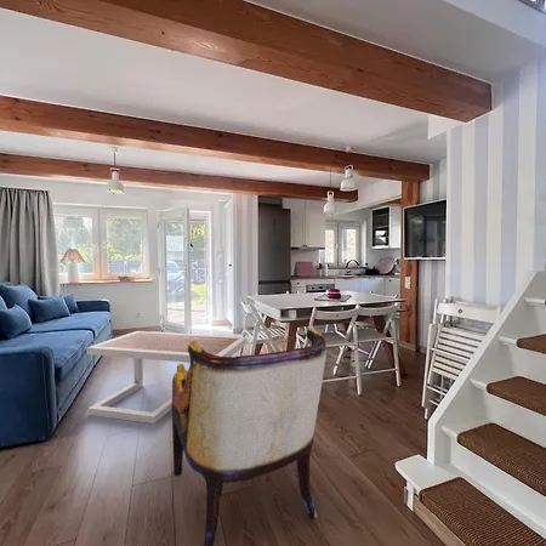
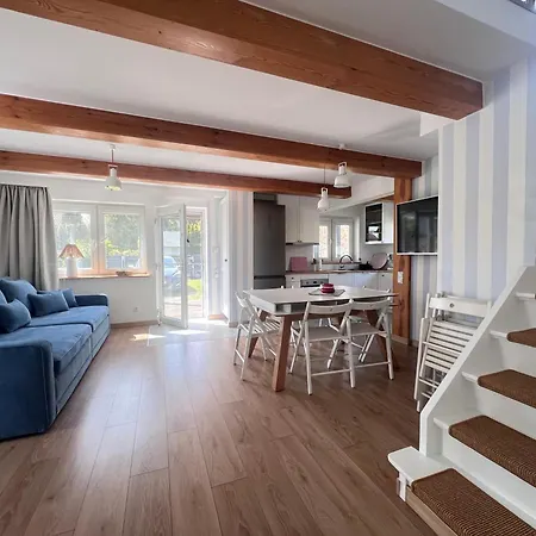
- armchair (246, 410)
- coffee table (172, 360)
